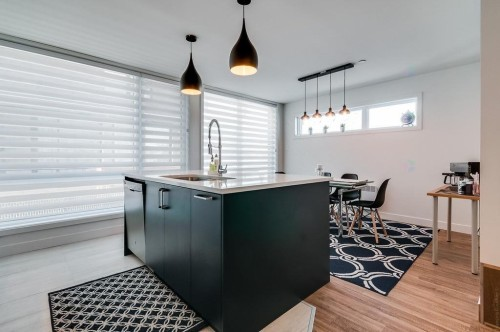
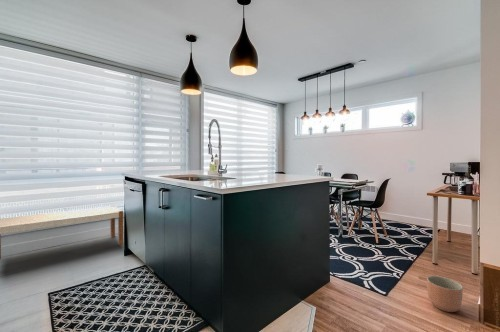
+ bench (60, 225)
+ planter (444, 294)
